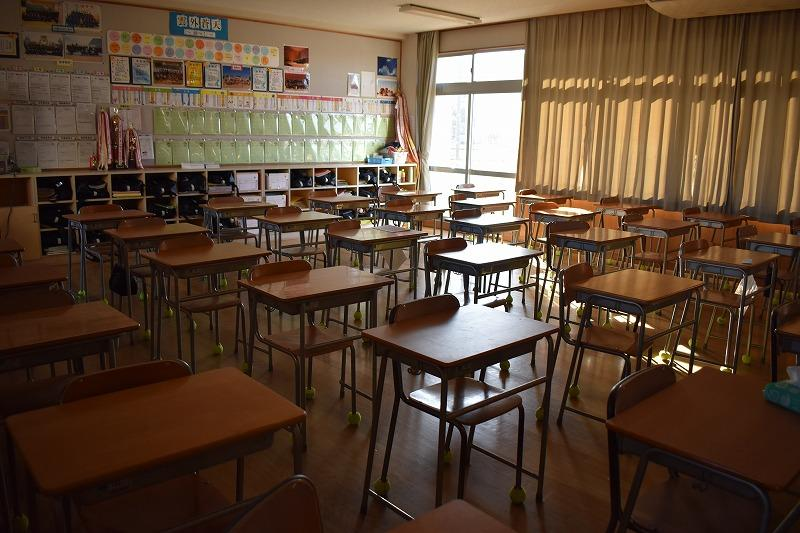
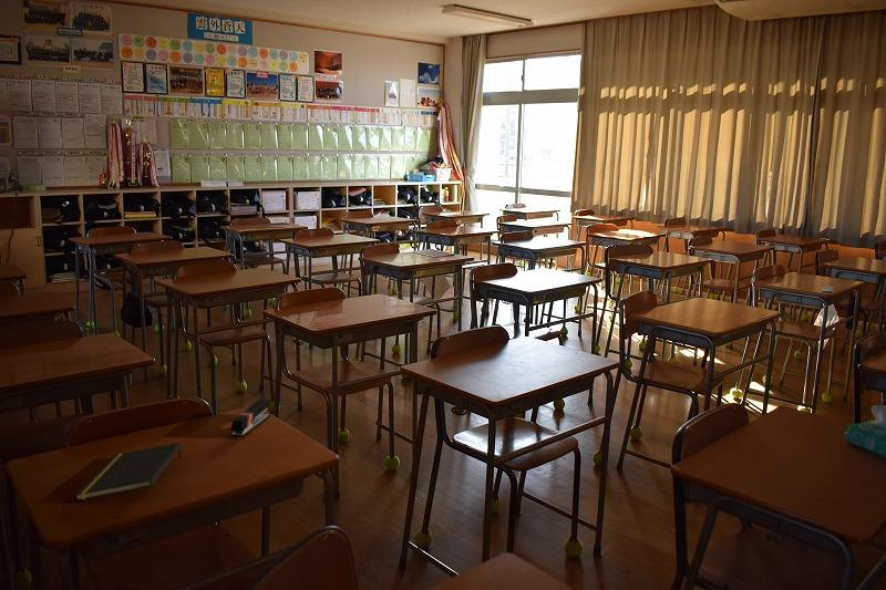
+ notepad (132, 469)
+ stapler (251, 416)
